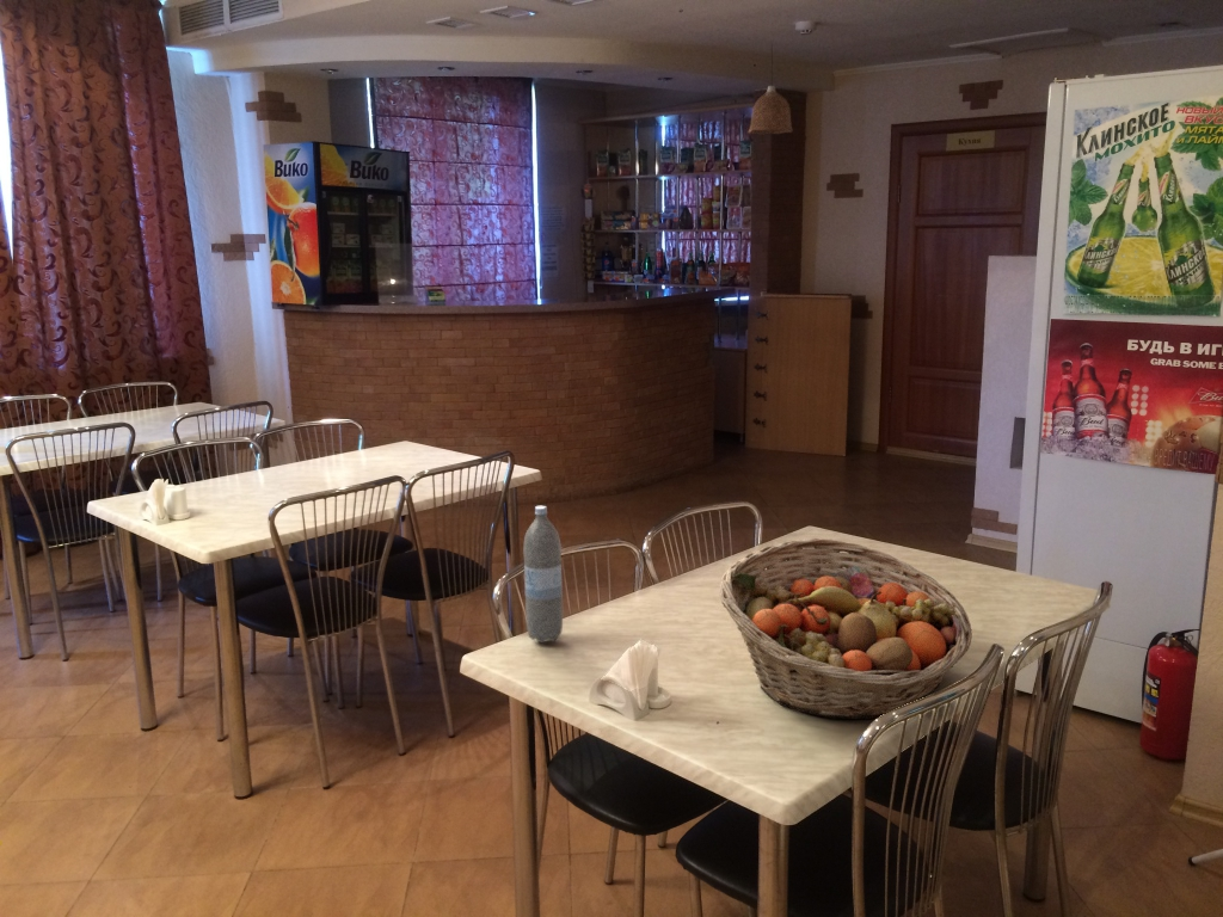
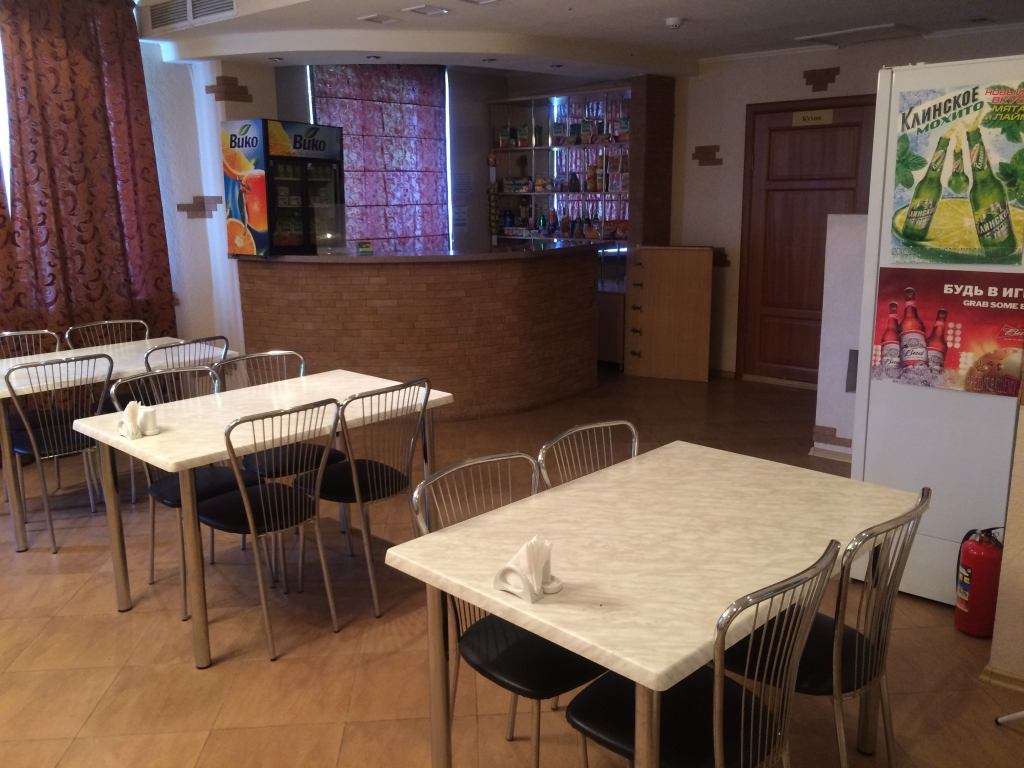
- water bottle (542, 574)
- pendant lamp (770, 87)
- fruit basket (844, 623)
